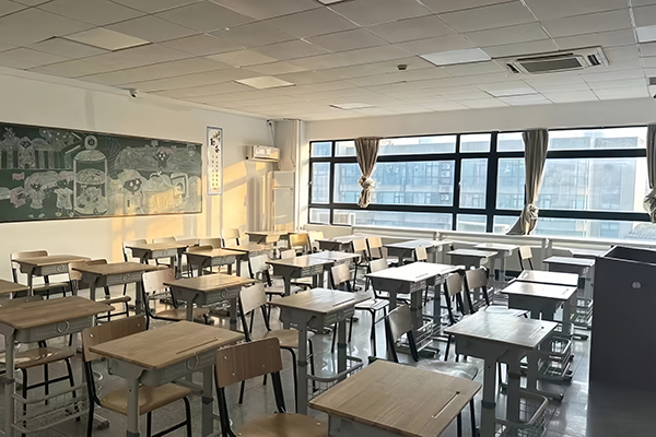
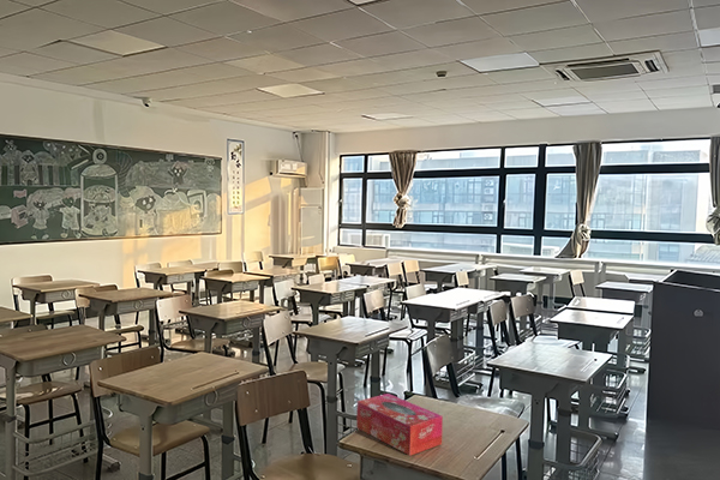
+ tissue box (397, 421)
